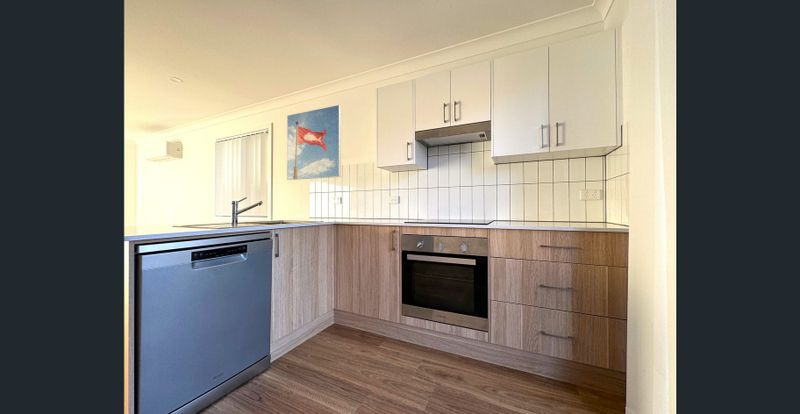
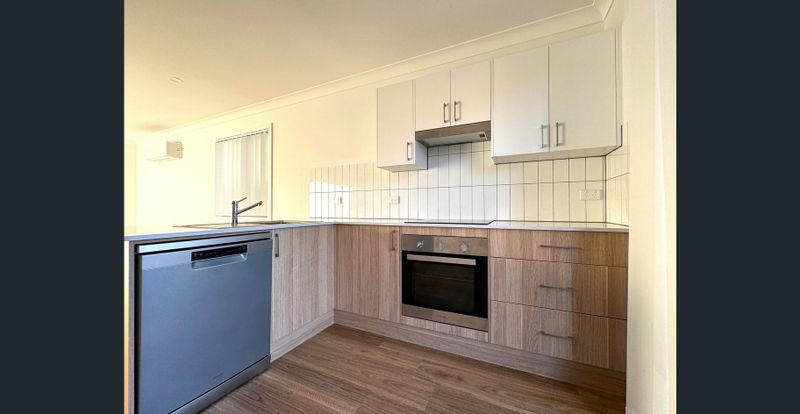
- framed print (312, 144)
